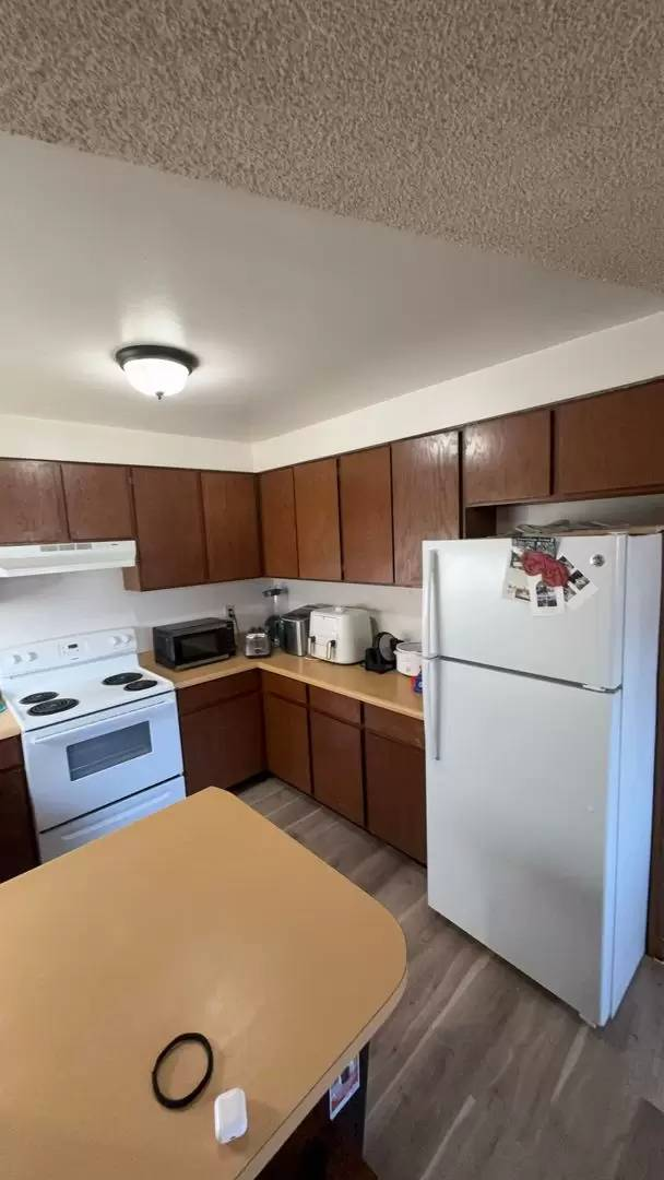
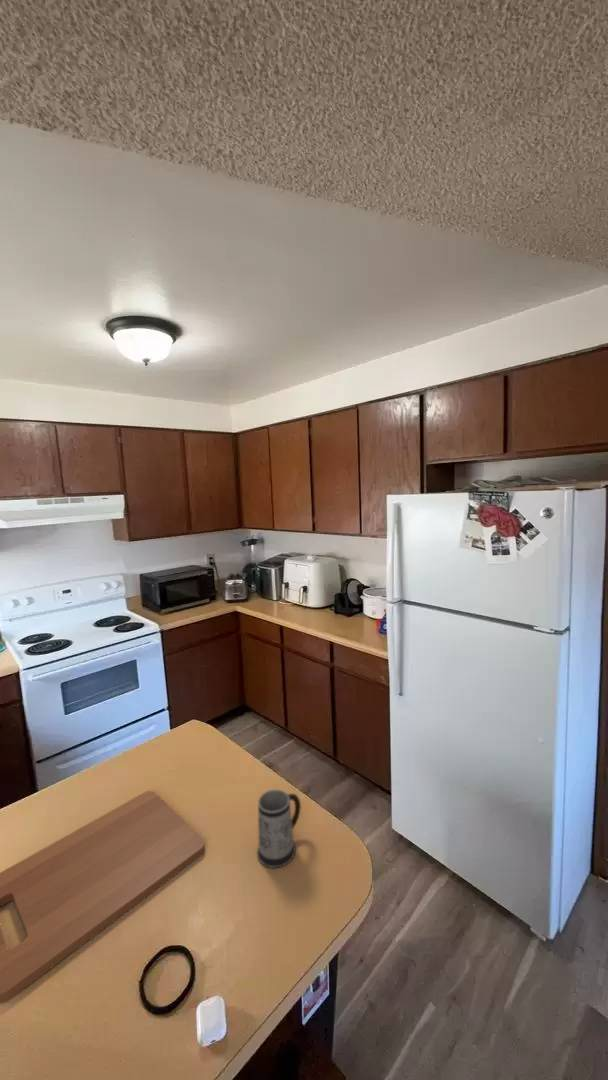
+ cutting board (93, 869)
+ mug (281, 820)
